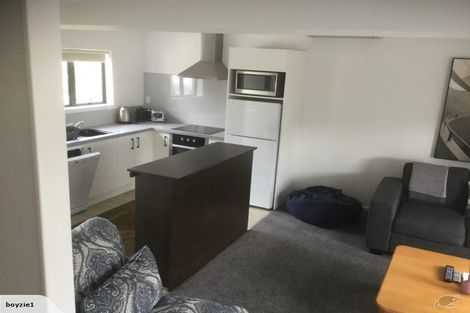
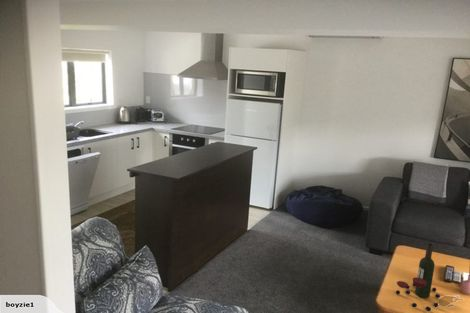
+ wine bottle (422, 272)
